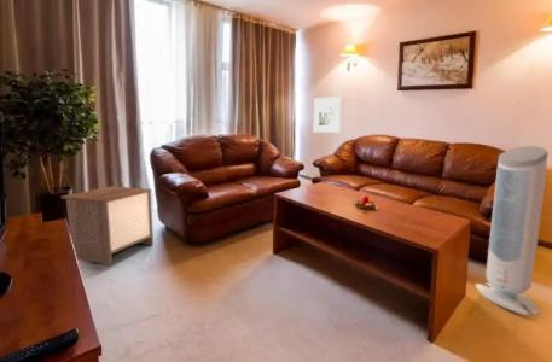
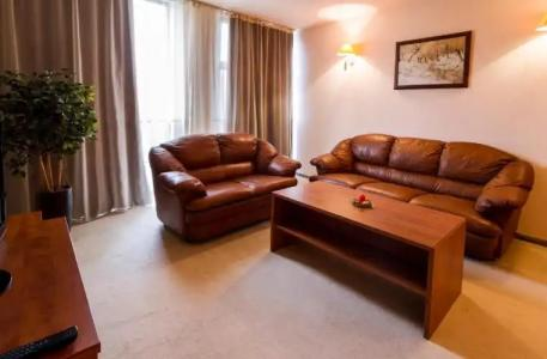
- air purifier (513, 224)
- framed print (326, 115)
- nightstand (110, 222)
